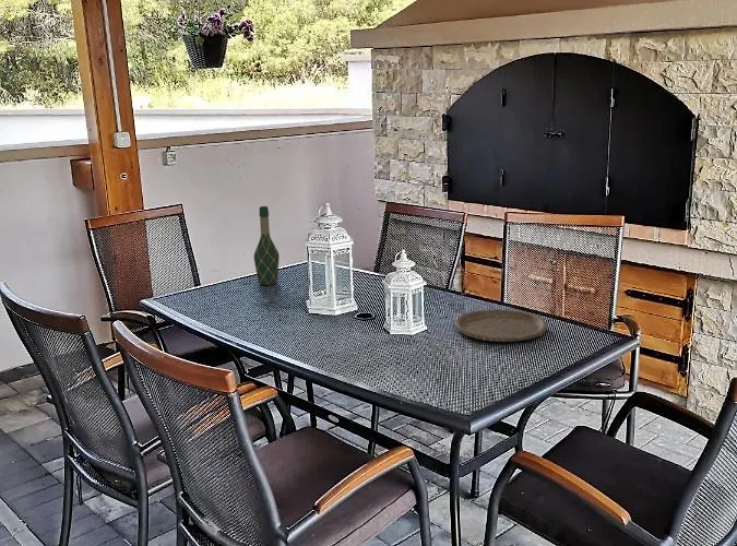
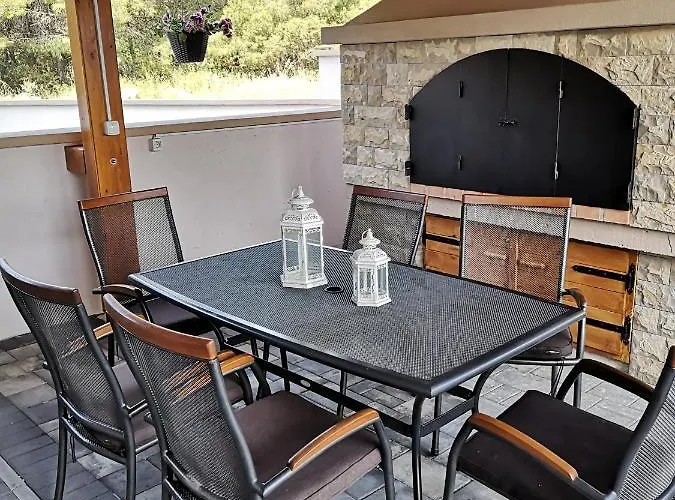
- plate (500, 325)
- wine bottle (265, 245)
